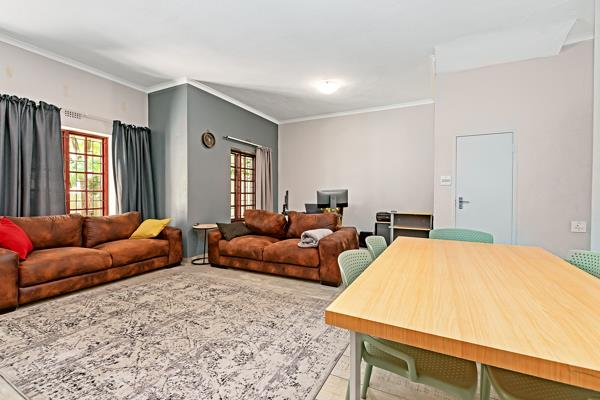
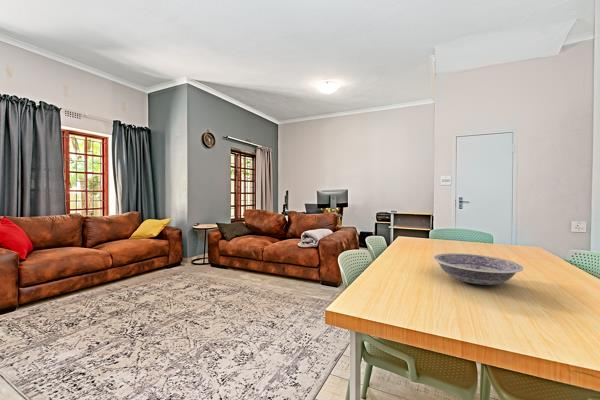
+ bowl (474, 271)
